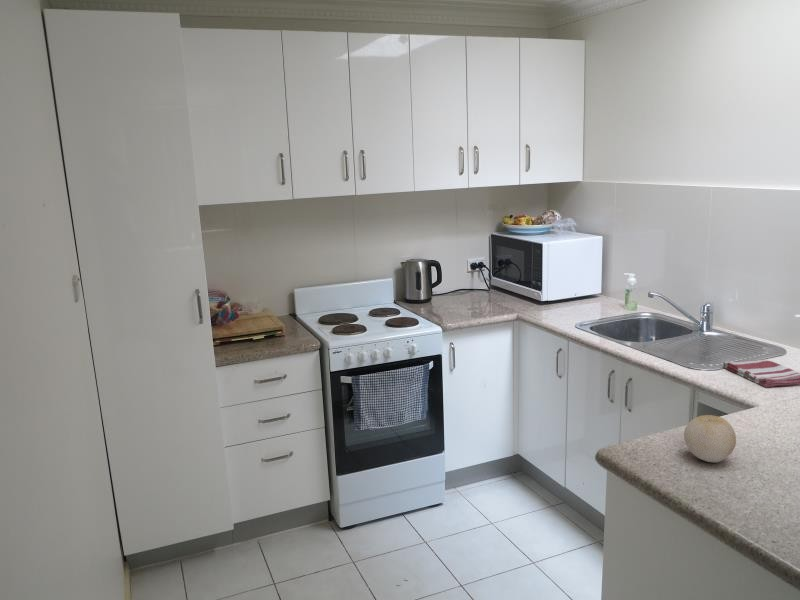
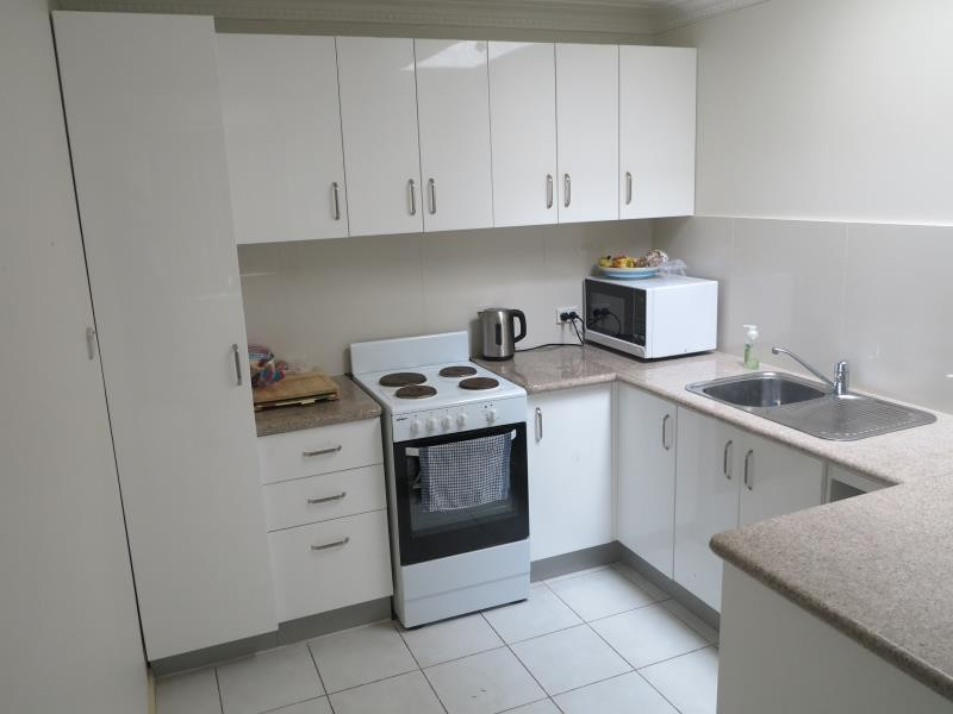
- dish towel (766, 371)
- fruit (709, 438)
